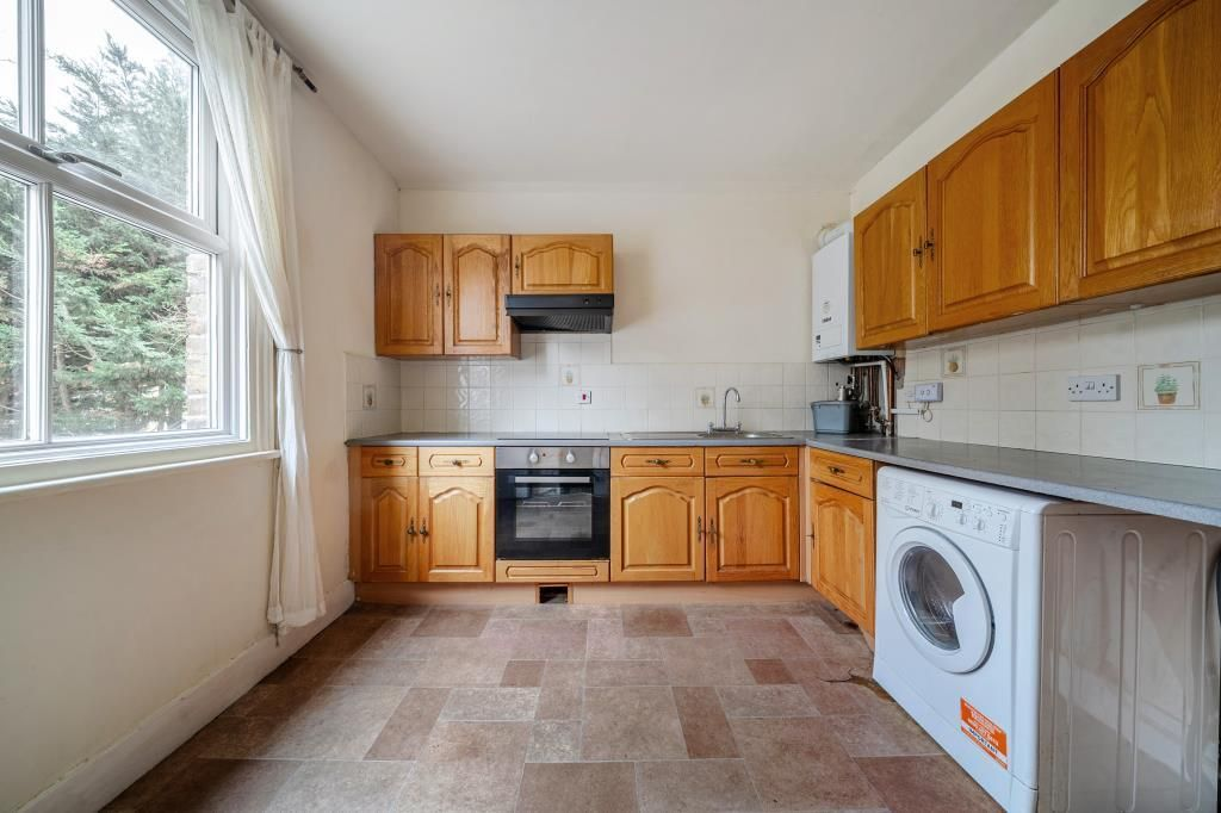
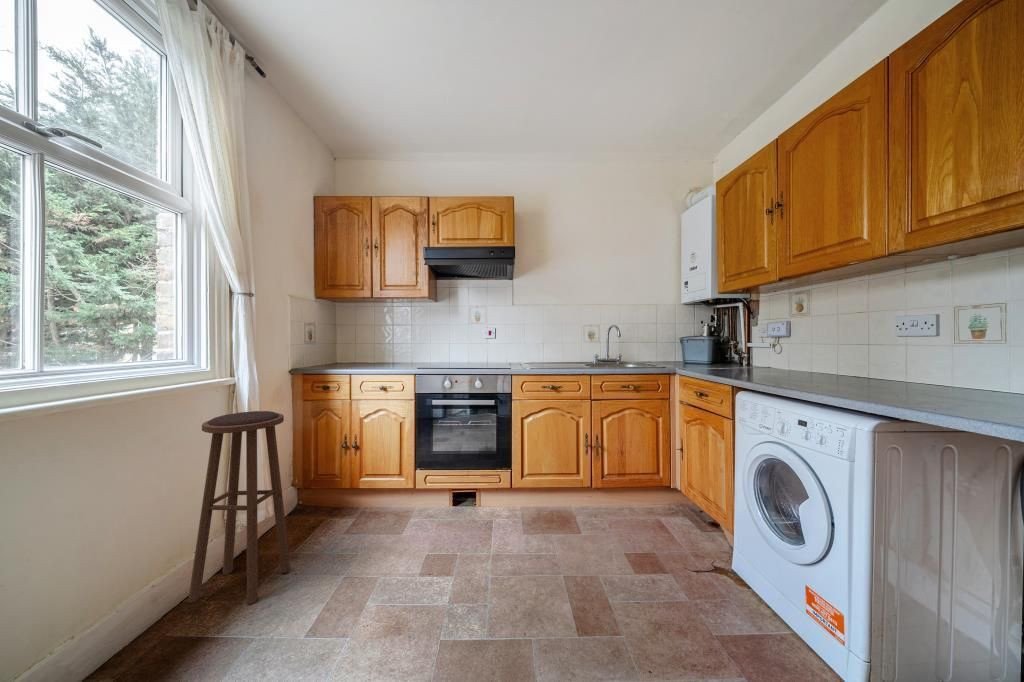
+ stool (241, 505)
